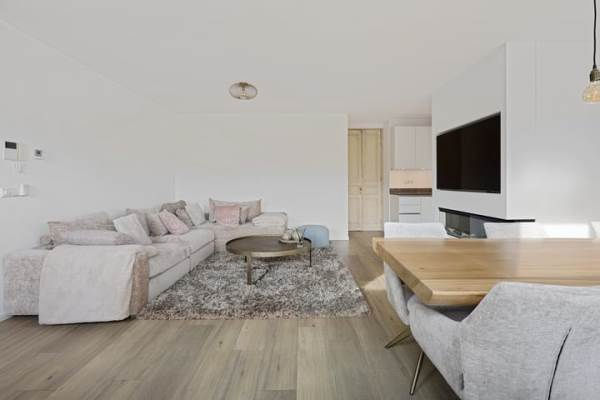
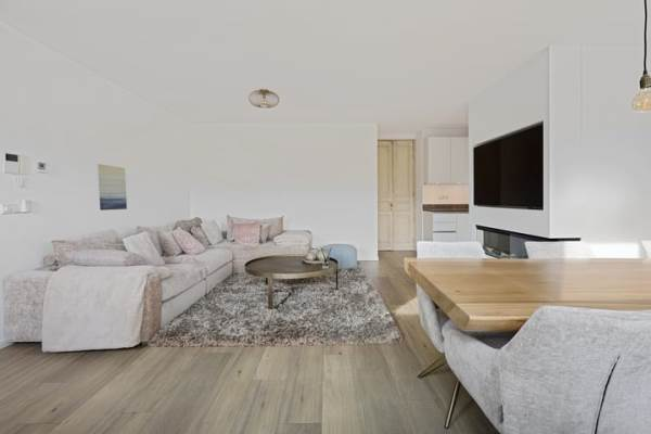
+ wall art (113, 188)
